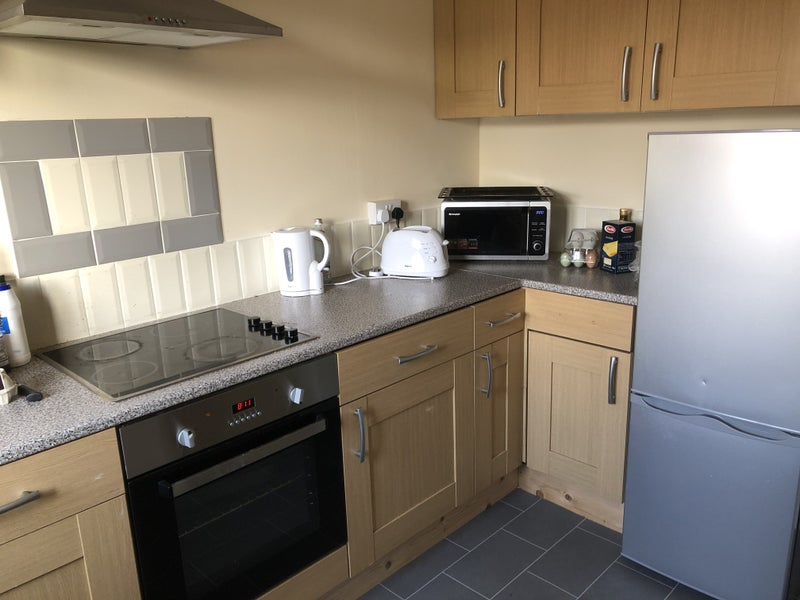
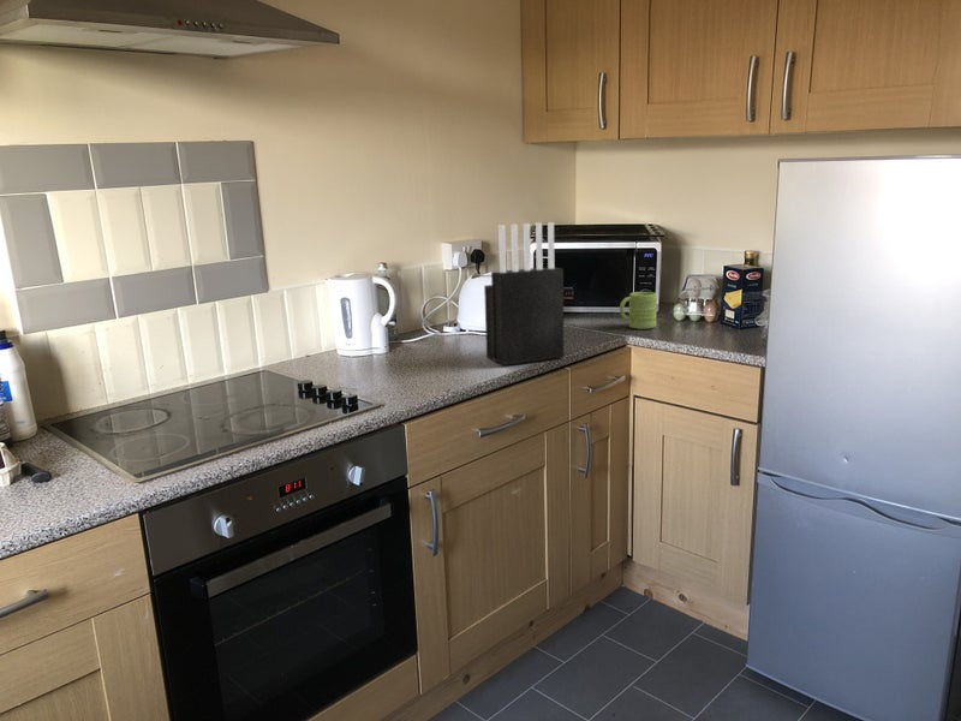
+ mug (637, 310)
+ knife block (521, 291)
